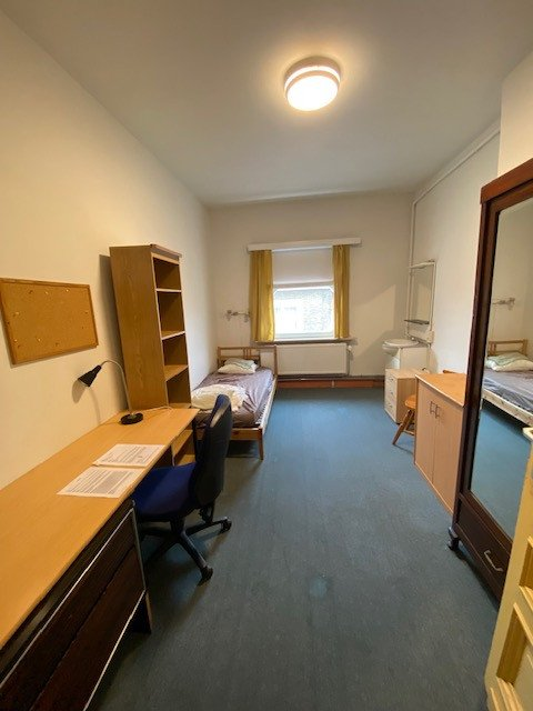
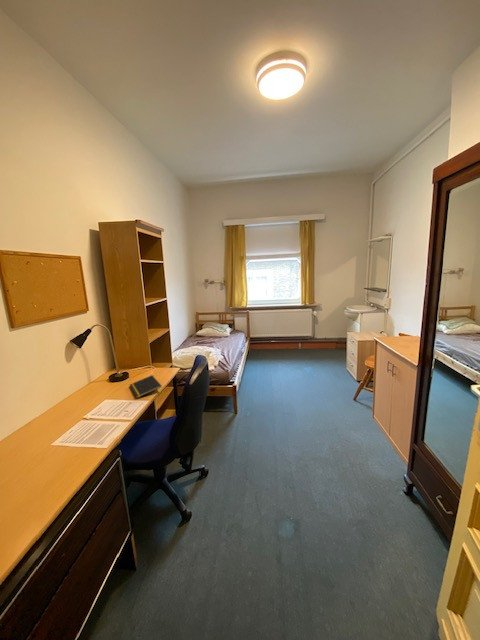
+ notepad (145, 385)
